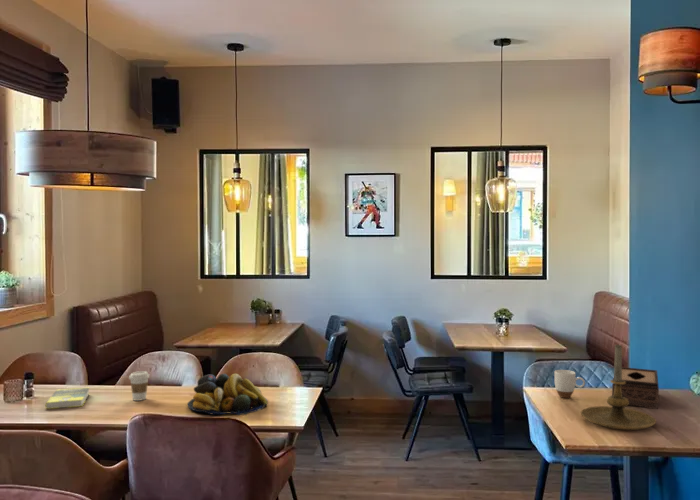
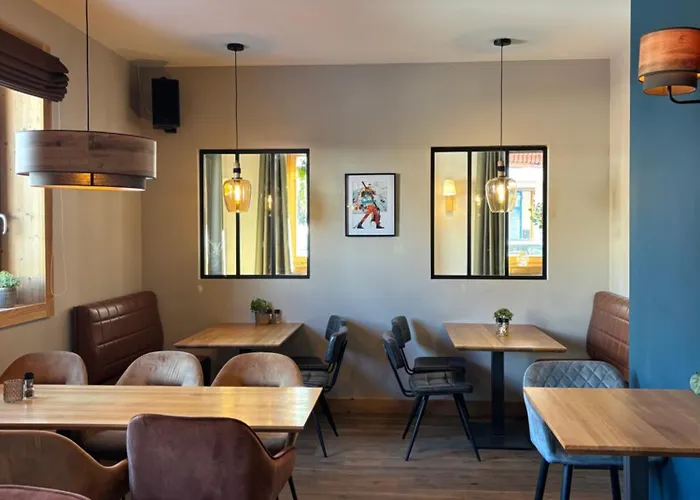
- tissue box (635, 386)
- fruit bowl (228, 389)
- candle holder (617, 382)
- coffee cup (139, 385)
- mug (569, 384)
- book (68, 397)
